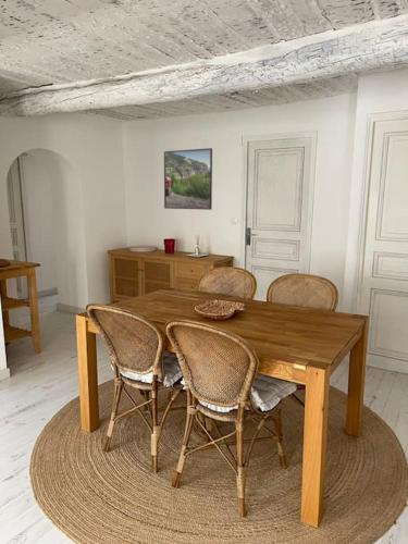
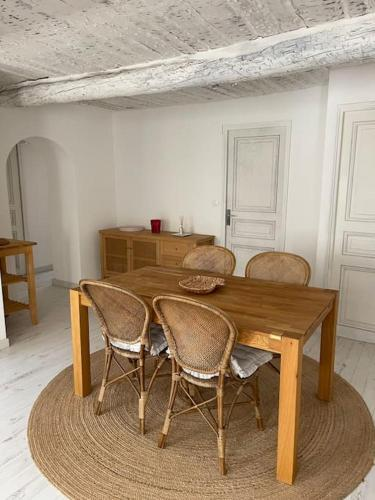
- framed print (187, 180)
